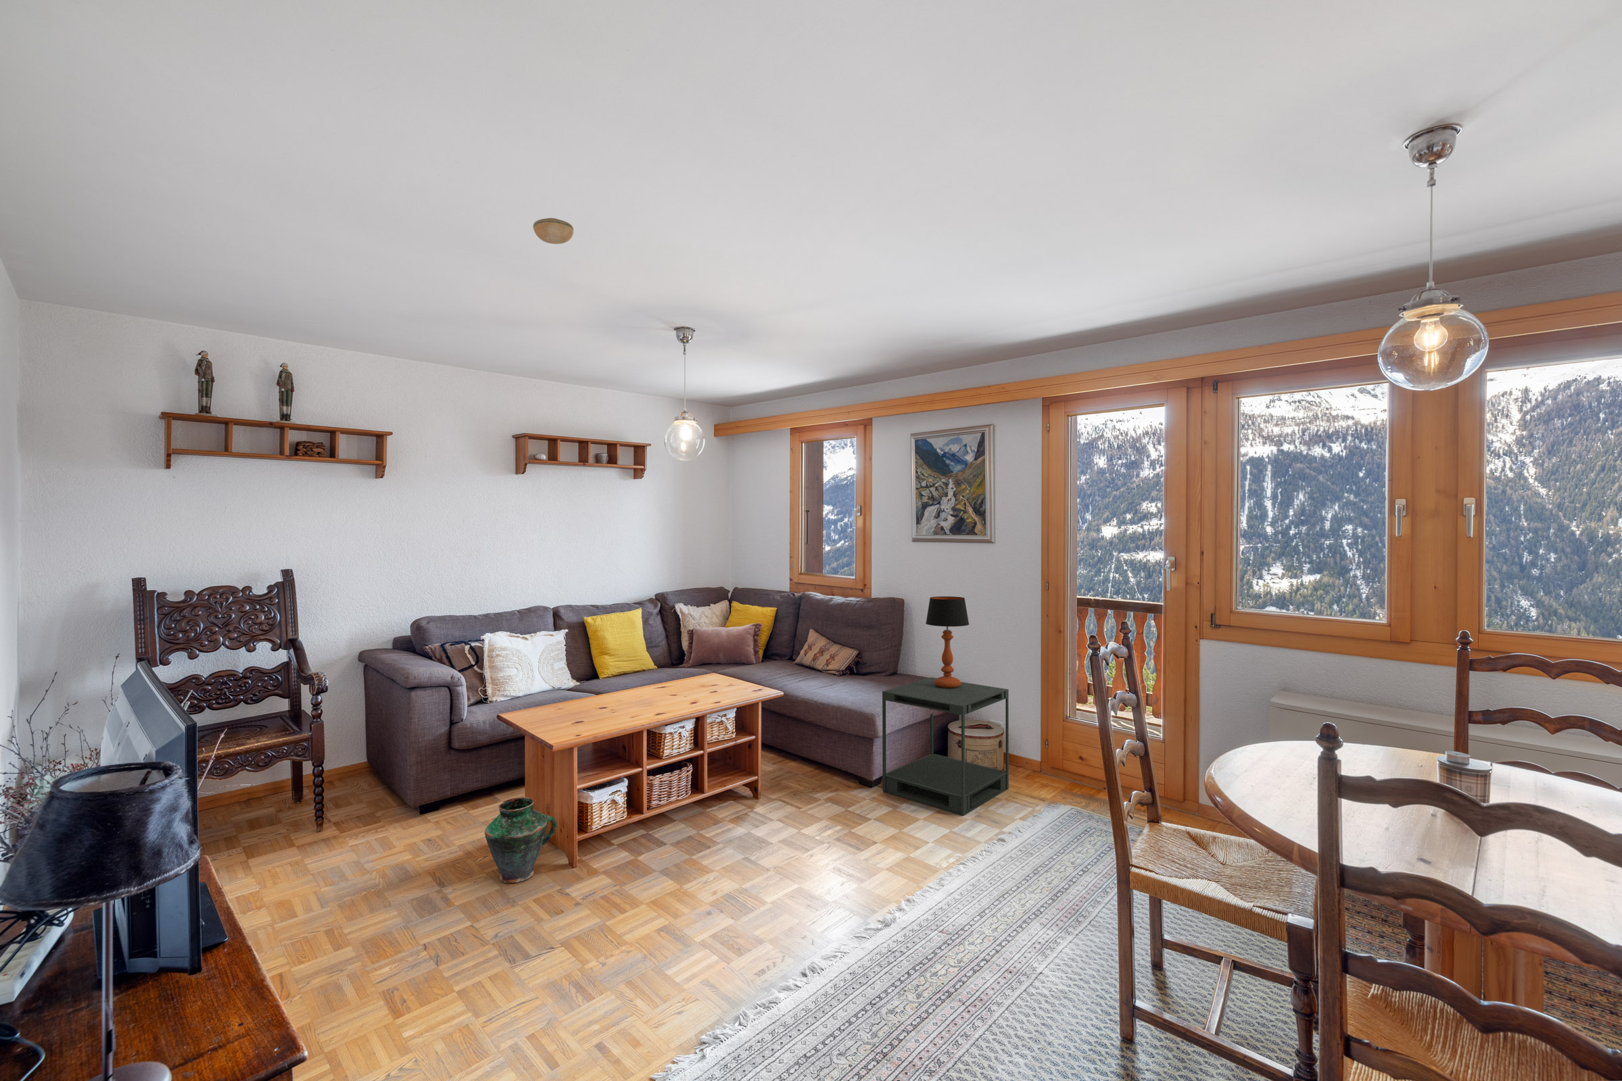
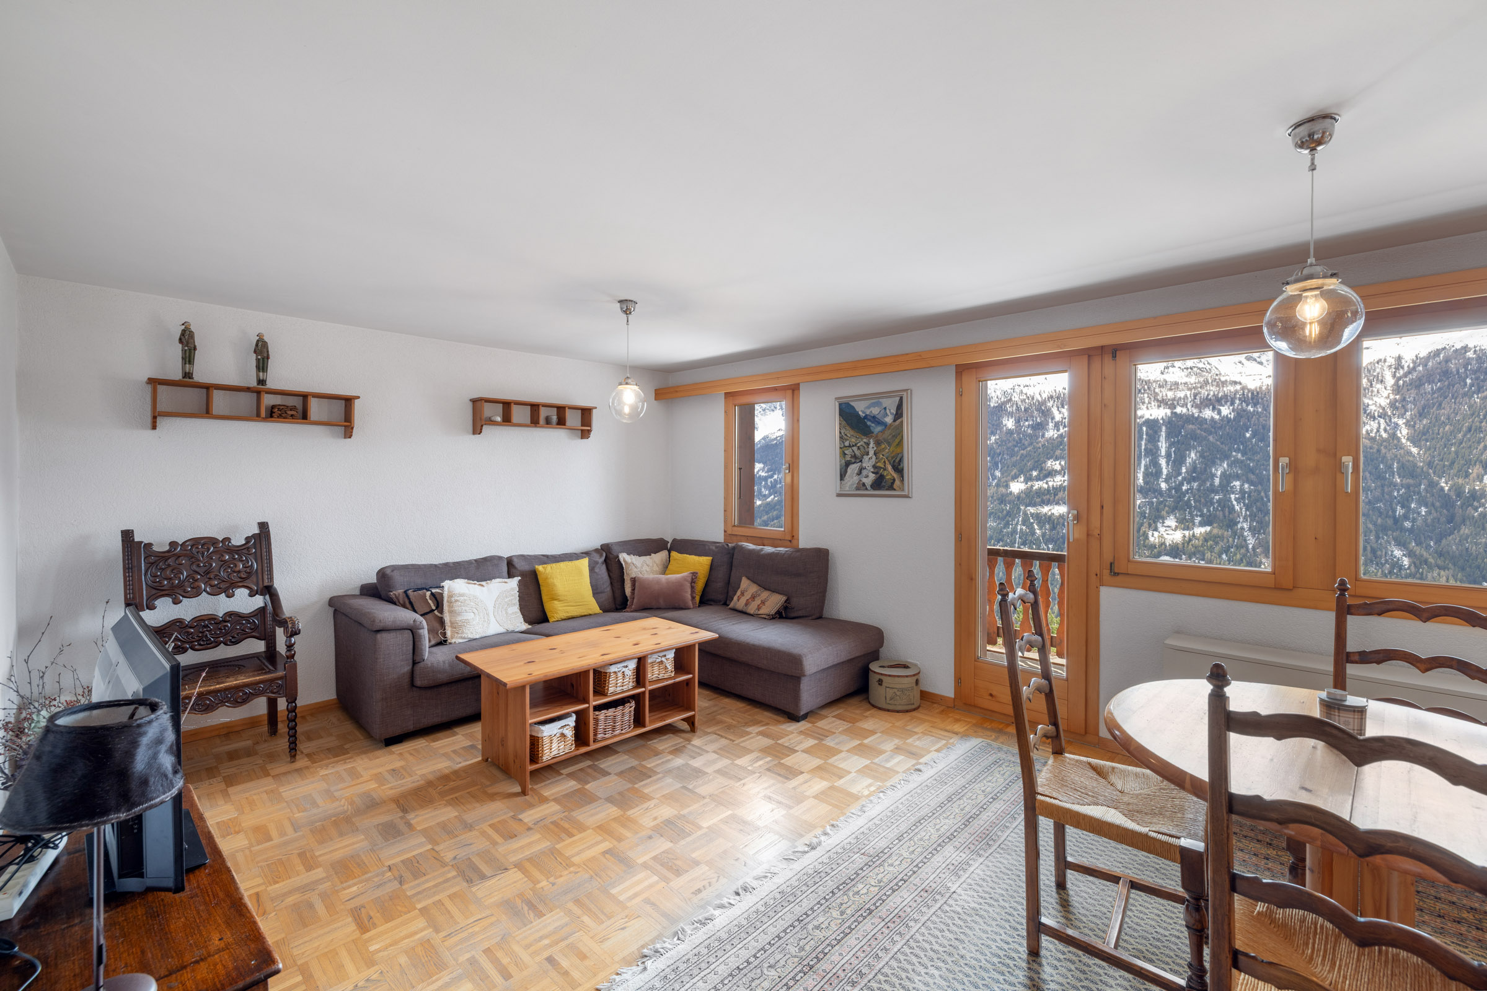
- side table (933, 740)
- vase (523, 837)
- table lamp (947, 641)
- smoke detector (553, 230)
